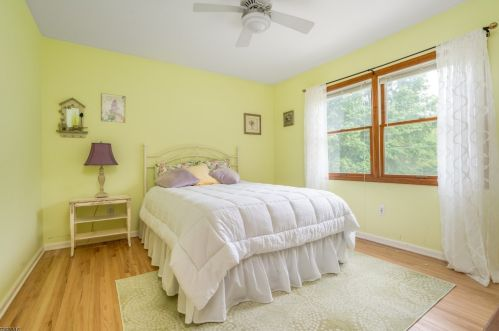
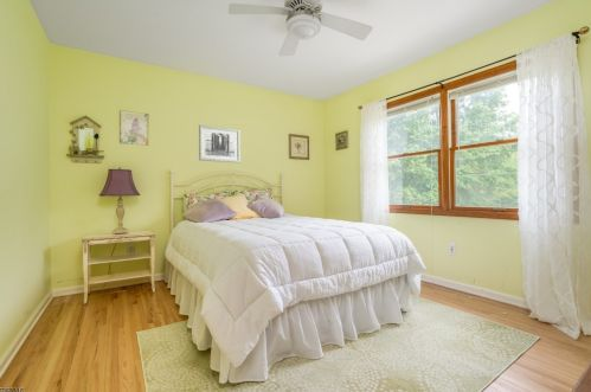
+ wall art (220, 144)
